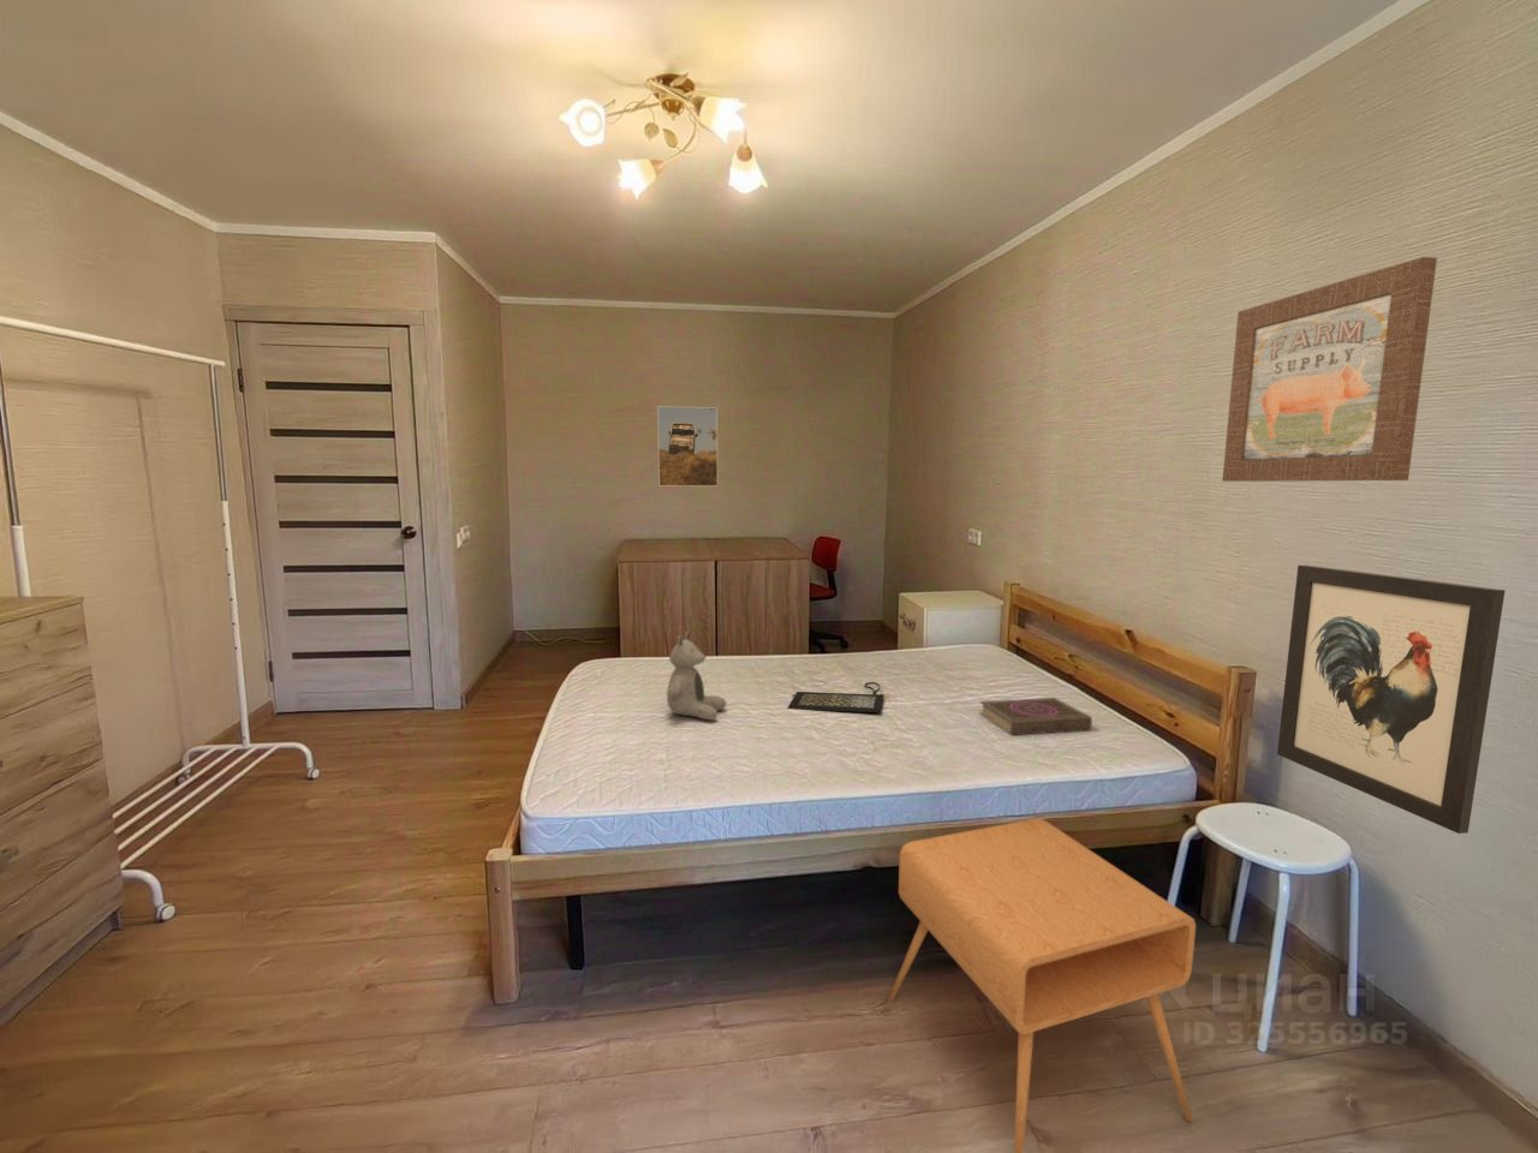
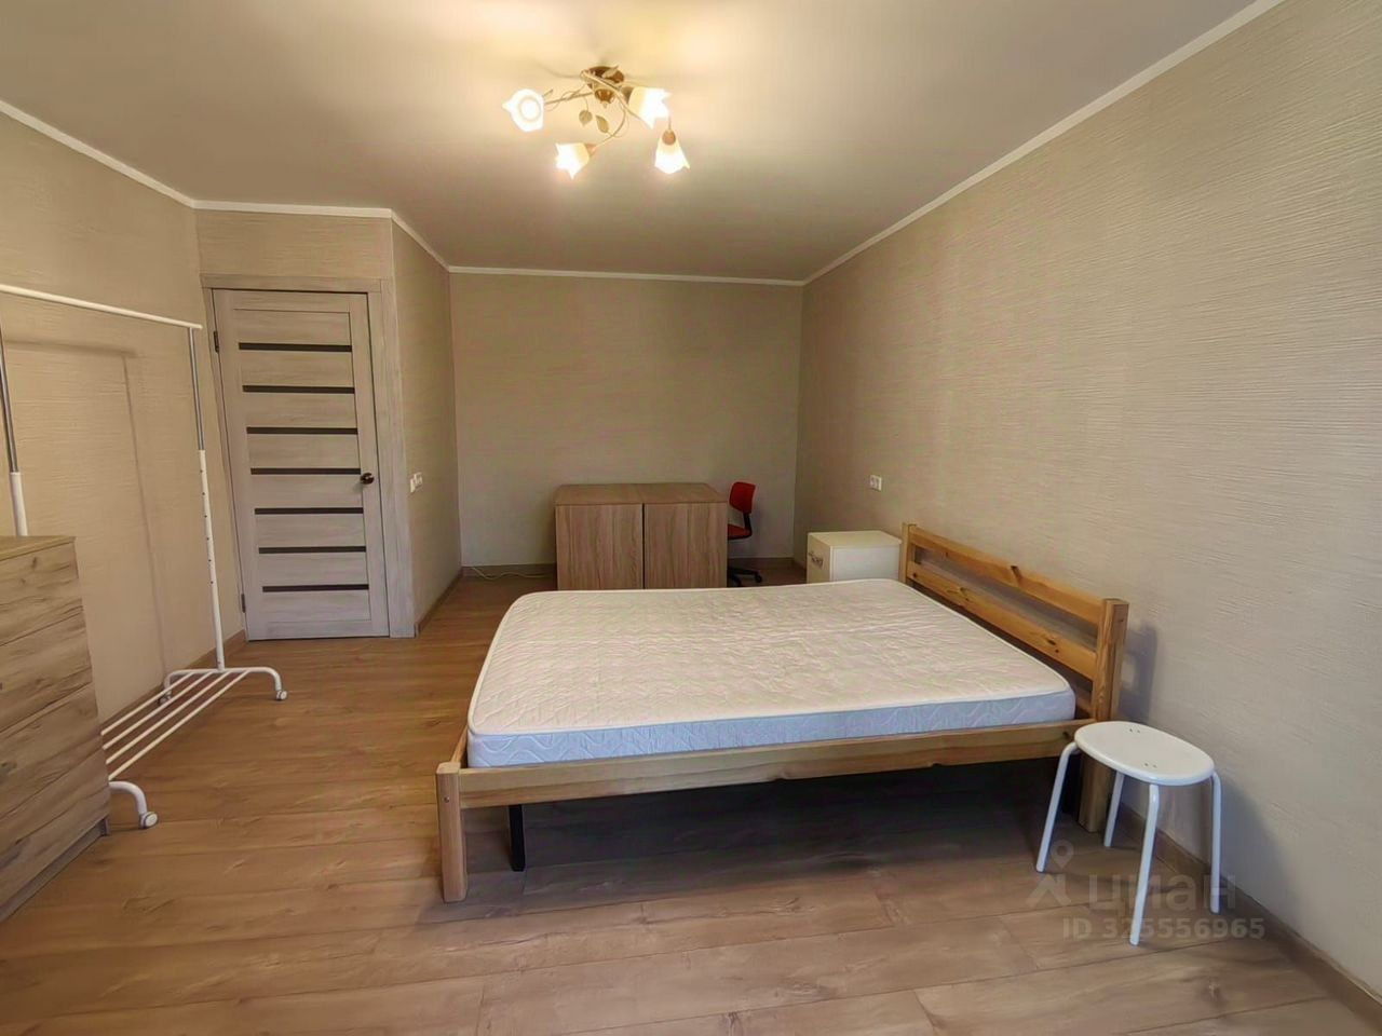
- side table (1029, 966)
- wall art (1373, 684)
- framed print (688, 447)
- clutch bag (842, 700)
- wall art (1313, 385)
- book (1033, 716)
- teddy bear (695, 673)
